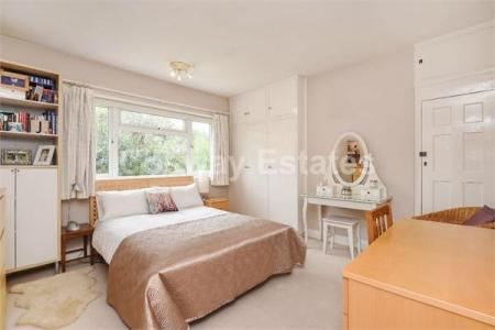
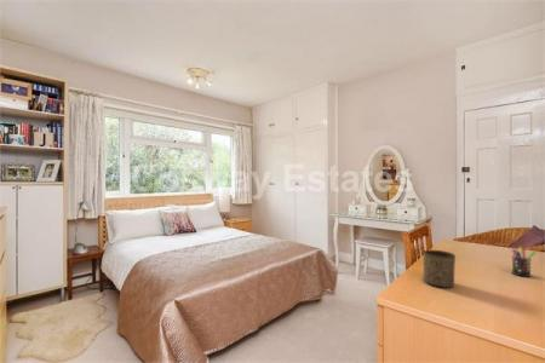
+ pen holder (523, 260)
+ cup (438, 267)
